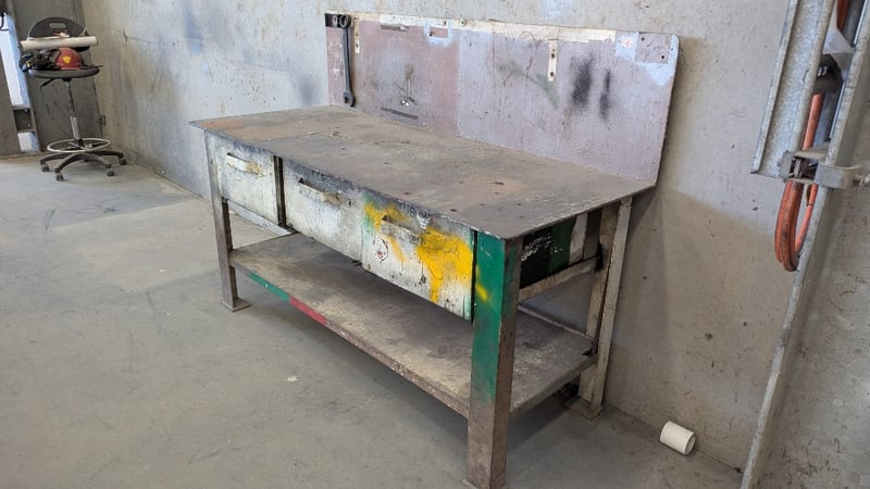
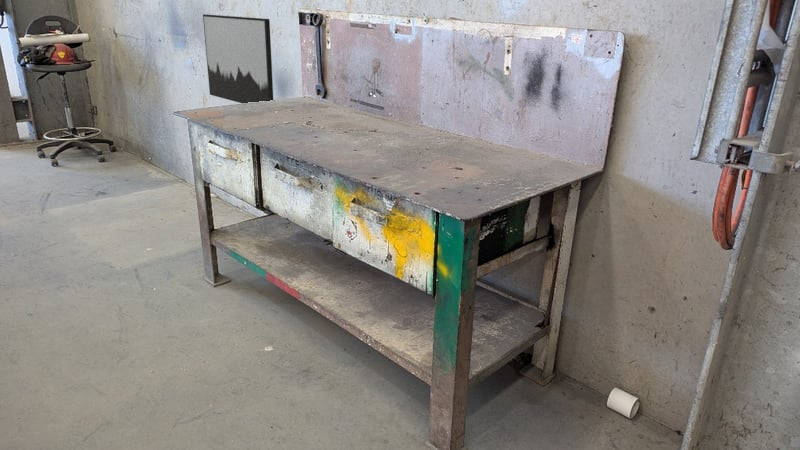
+ wall art (236, 60)
